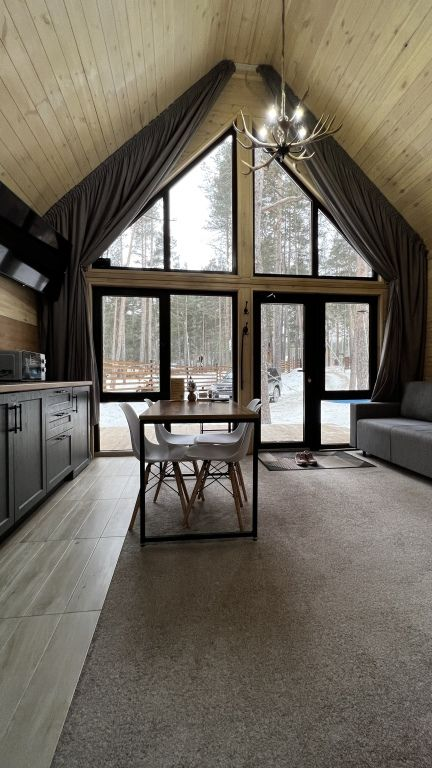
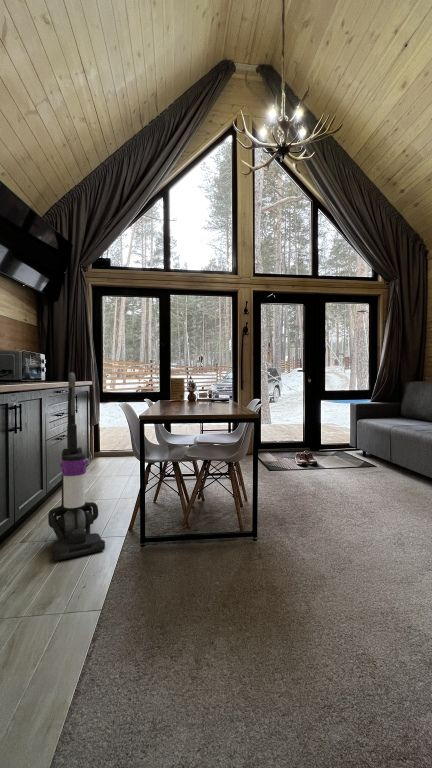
+ vacuum cleaner (74, 457)
